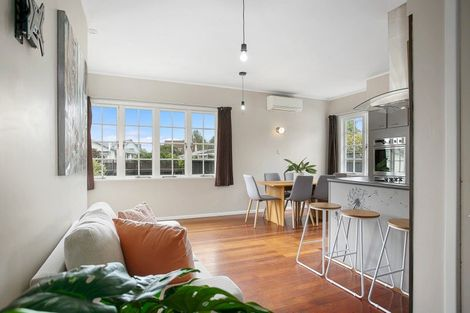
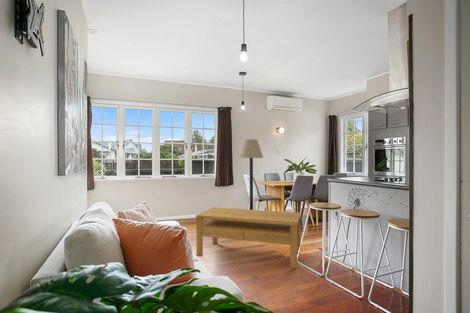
+ floor lamp (251, 185)
+ coffee table (249, 234)
